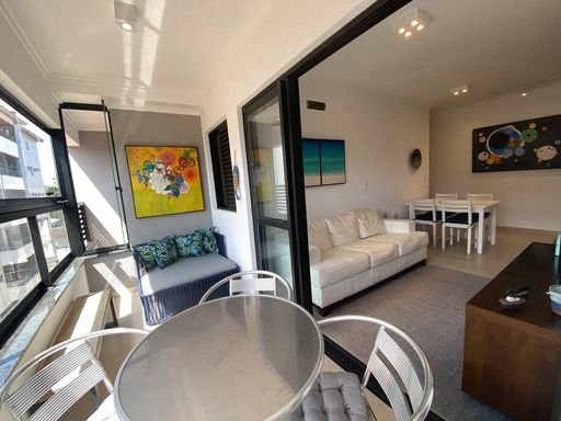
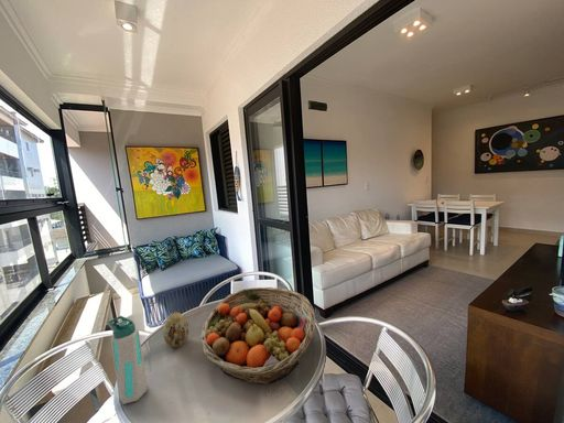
+ water bottle (127, 358)
+ fruit basket (258, 329)
+ decorative egg (175, 328)
